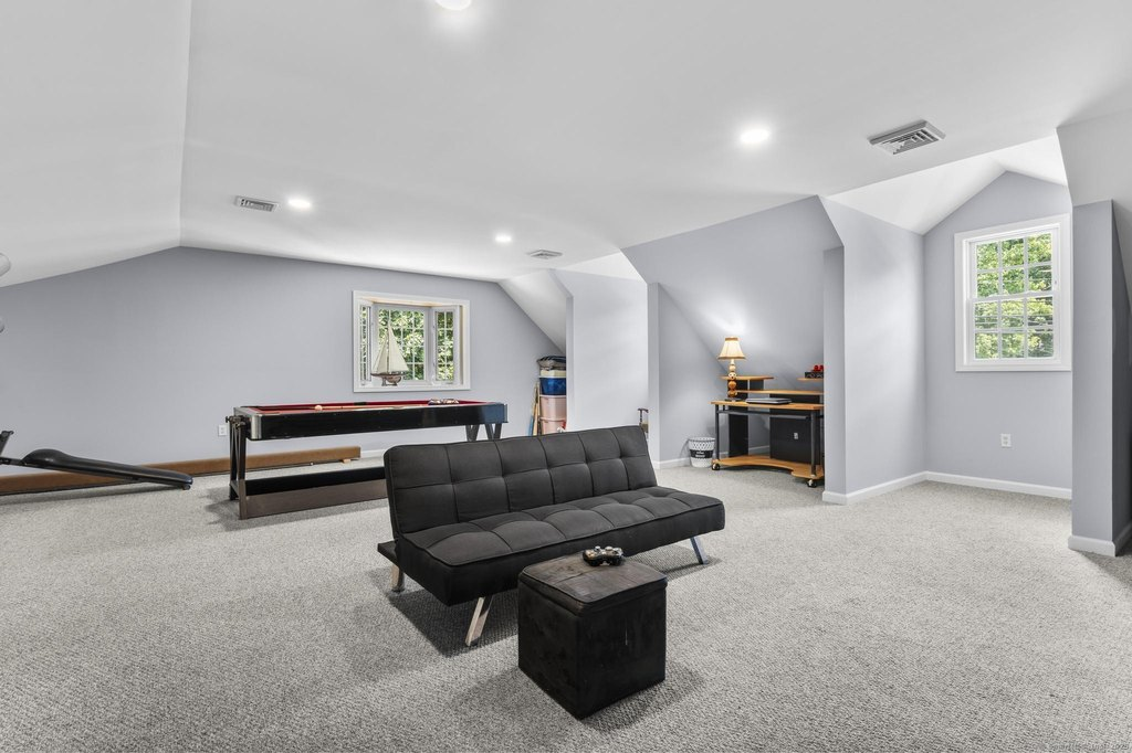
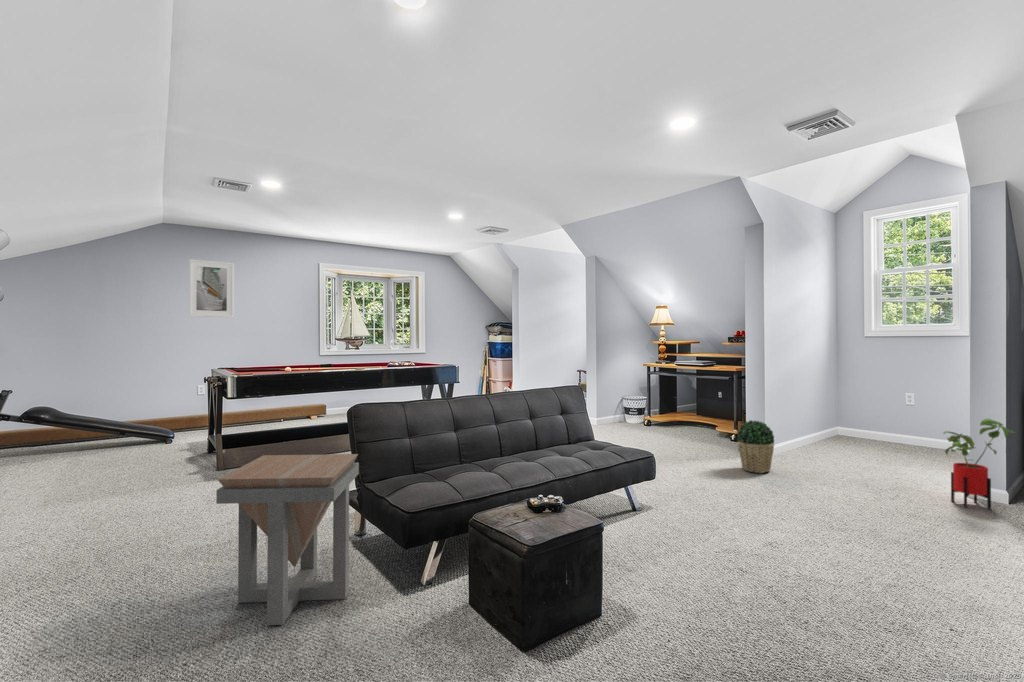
+ potted plant (755, 445)
+ house plant (973, 460)
+ side table (294, 531)
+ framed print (211, 289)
